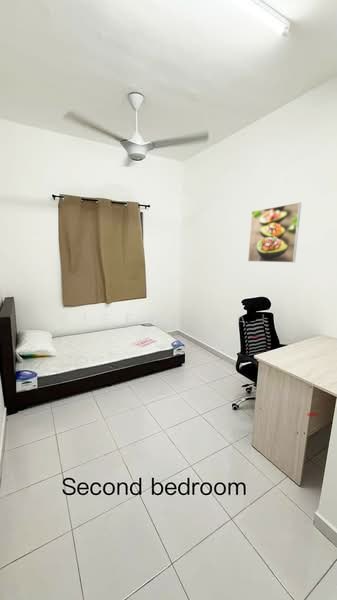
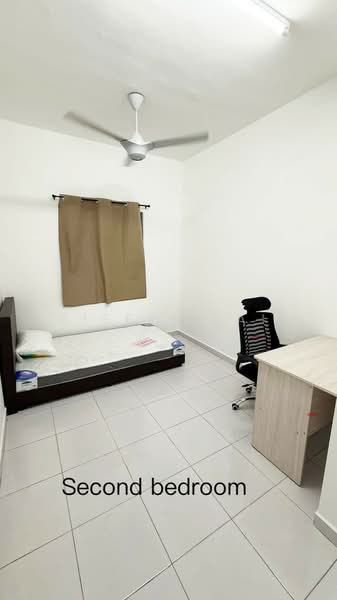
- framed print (271, 235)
